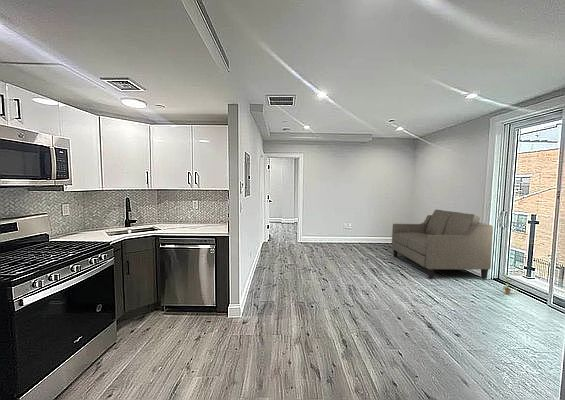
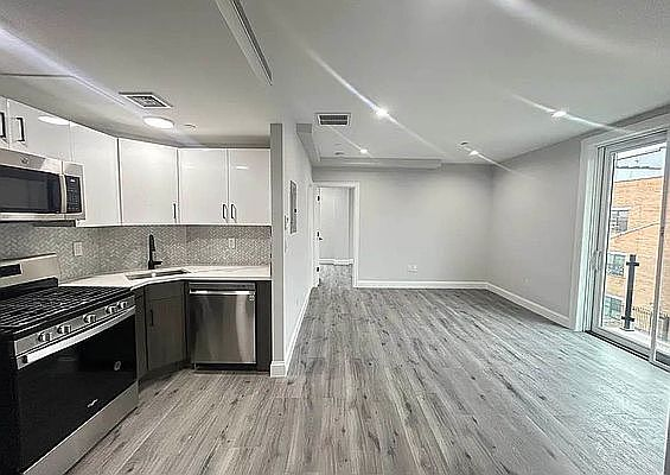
- potted plant (508, 284)
- sofa (434, 238)
